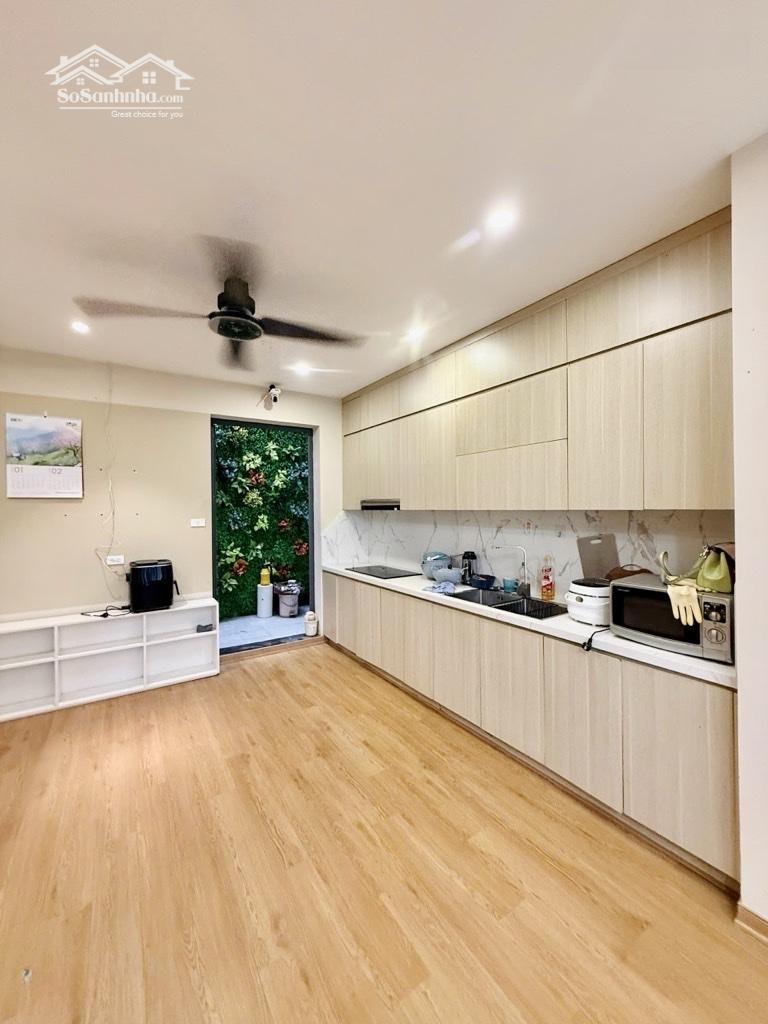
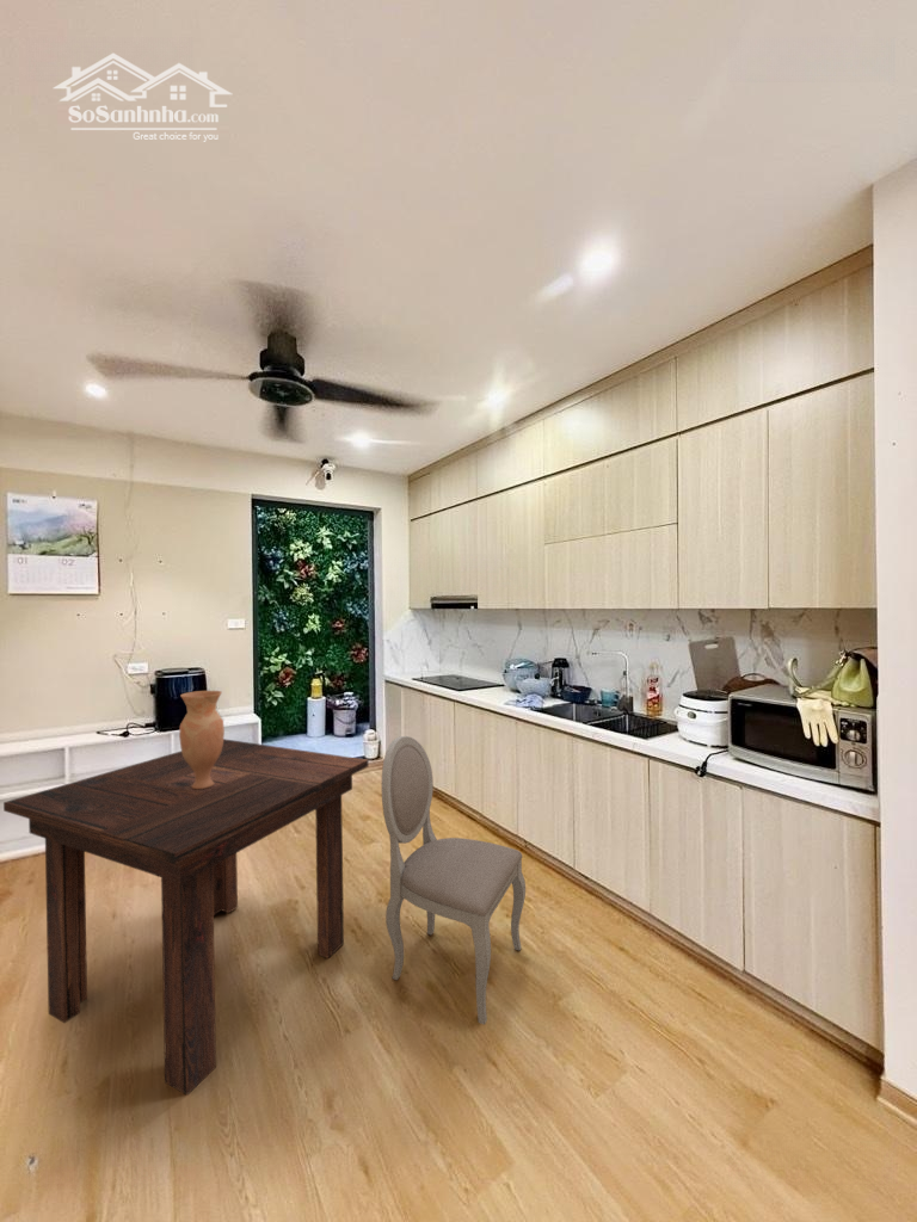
+ vase (202, 739)
+ dining chair (460, 856)
+ dining table (208, 877)
